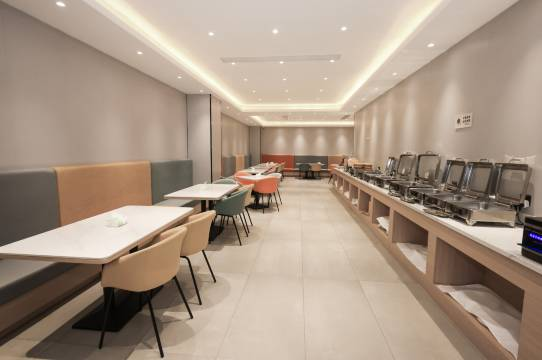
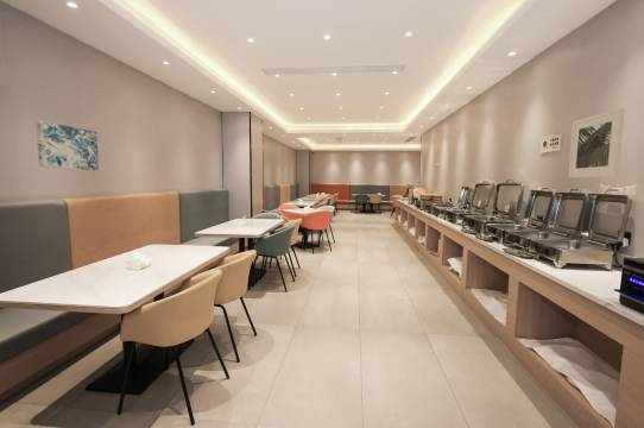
+ wall art (70, 147)
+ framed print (593, 146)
